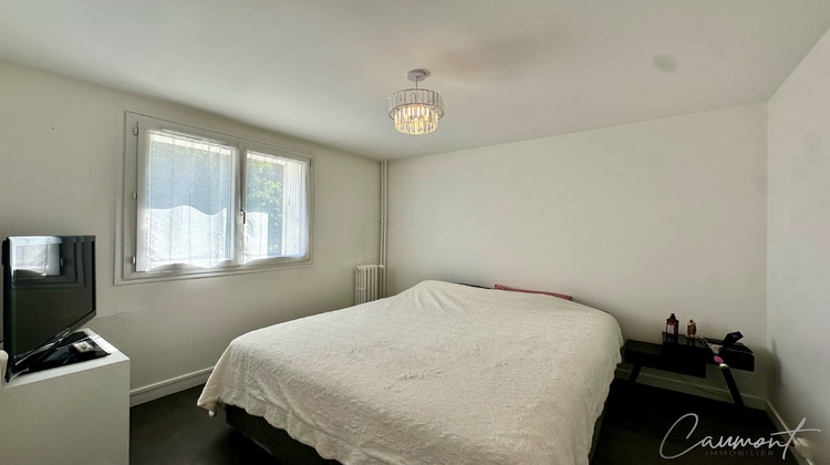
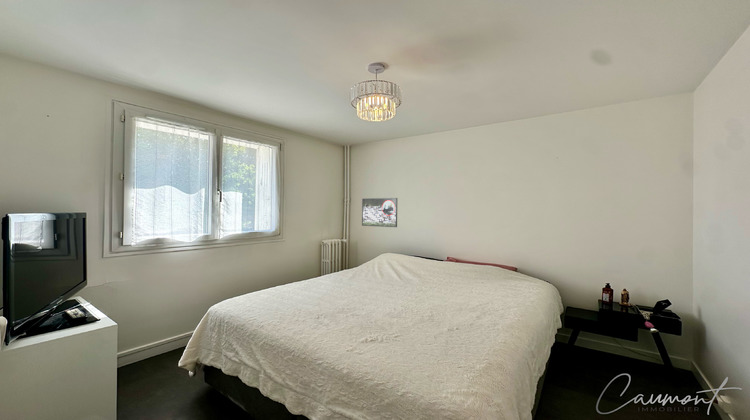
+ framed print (378, 212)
